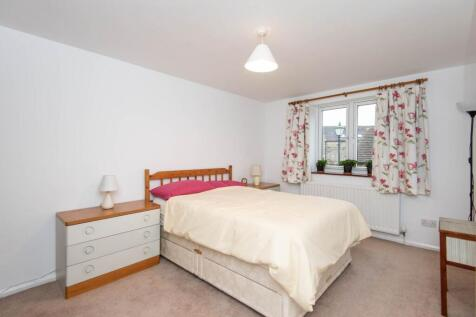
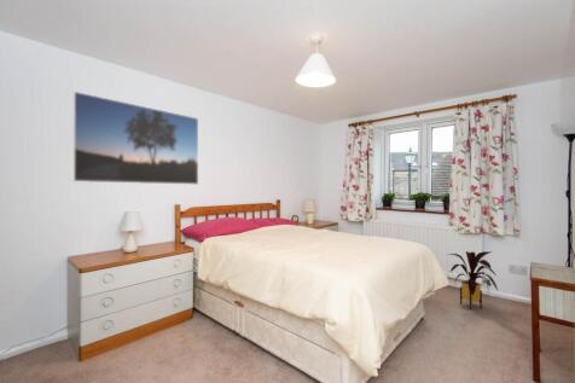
+ house plant (470, 277)
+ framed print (145, 145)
